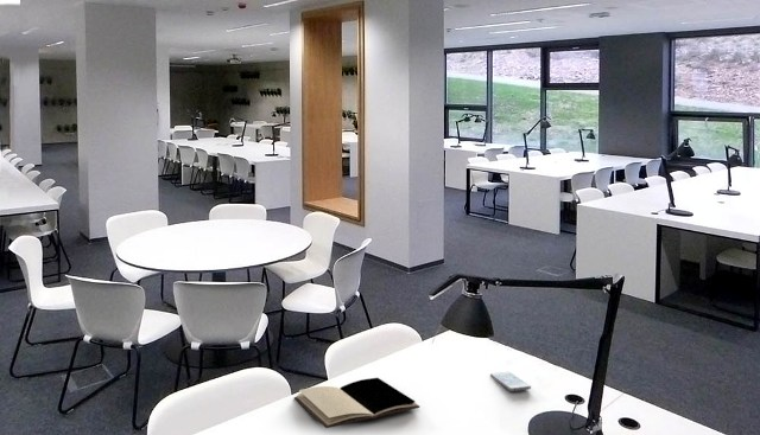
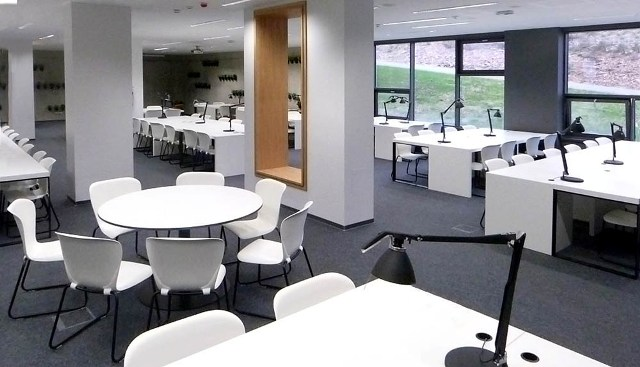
- smartphone (509, 380)
- book (355, 398)
